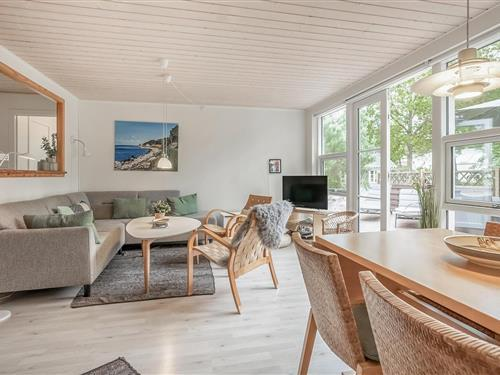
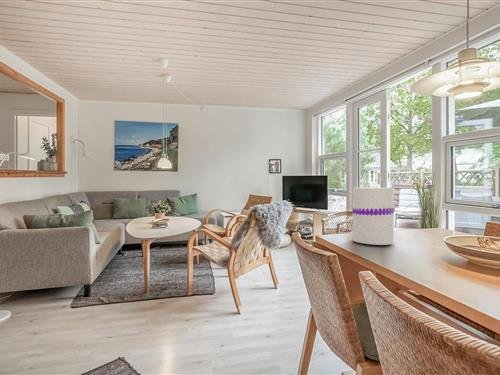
+ vase (372, 215)
